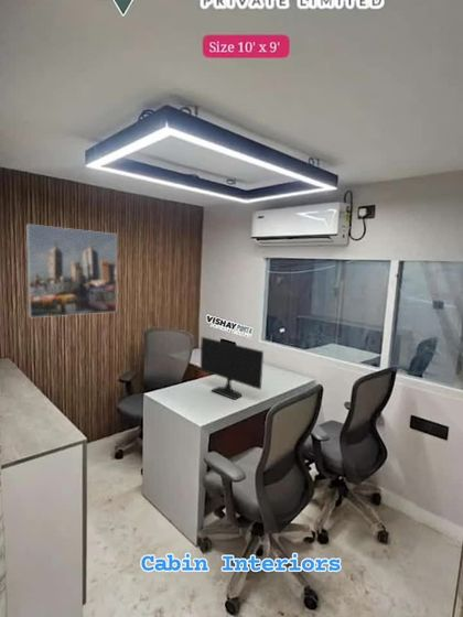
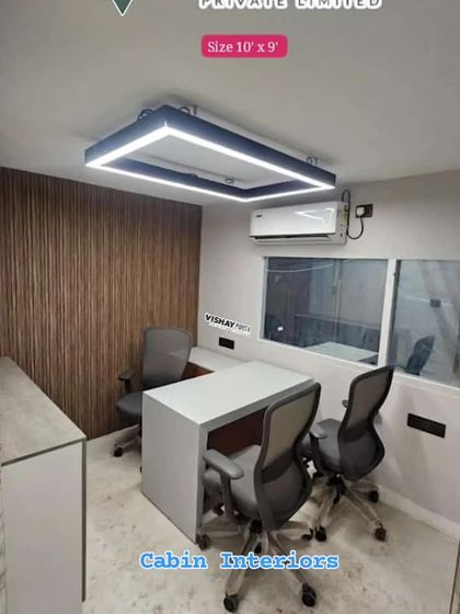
- computer monitor (228, 368)
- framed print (75, 272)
